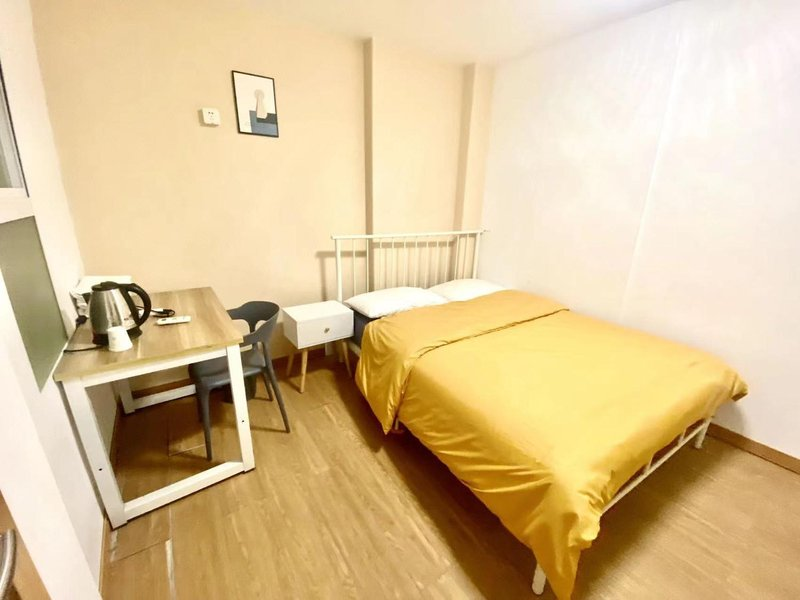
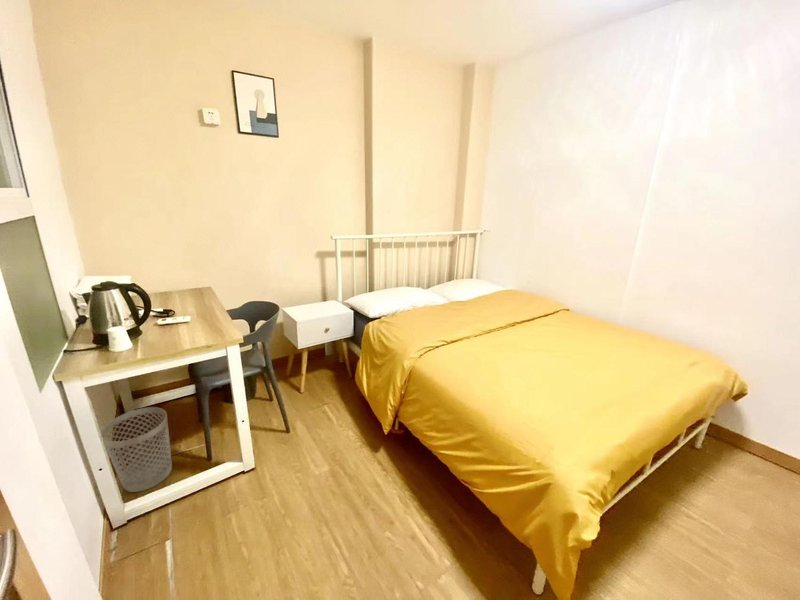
+ wastebasket (141, 449)
